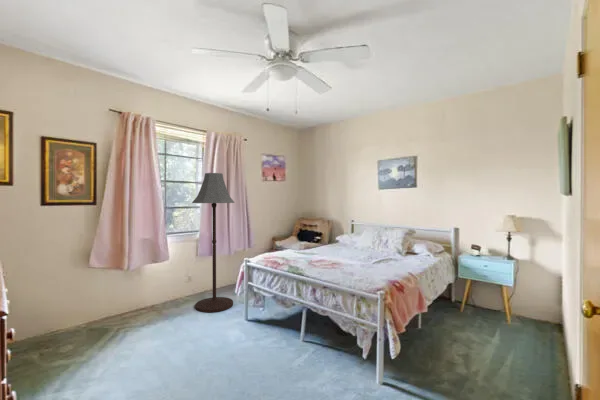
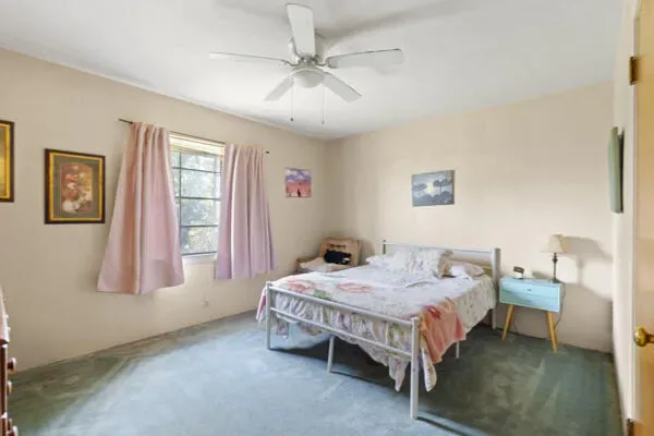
- floor lamp (214, 239)
